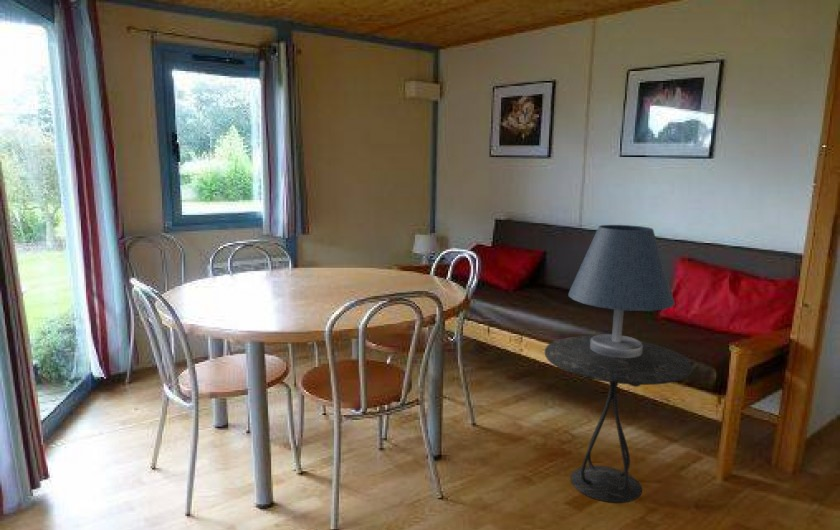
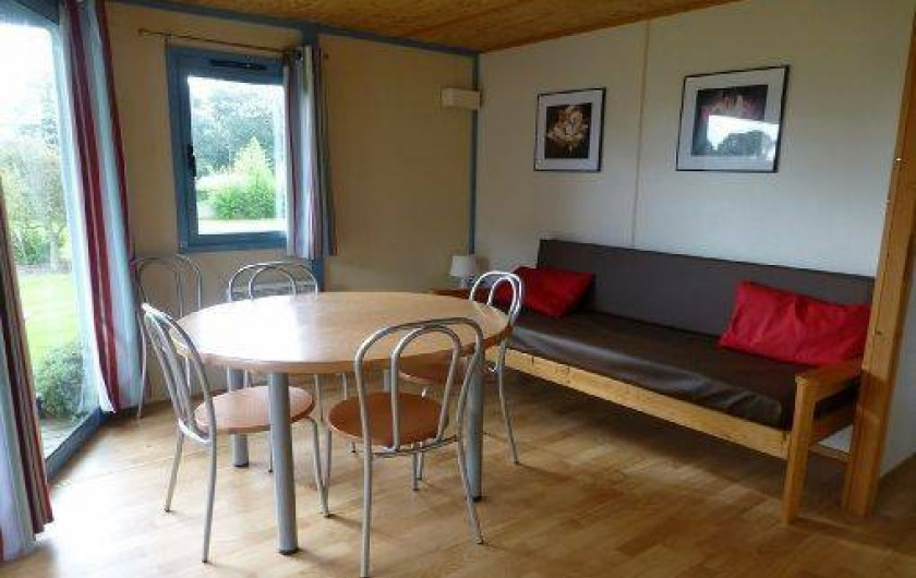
- table lamp (620, 289)
- side table (616, 421)
